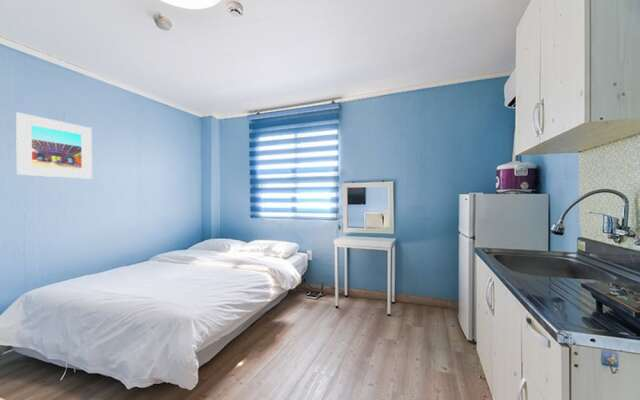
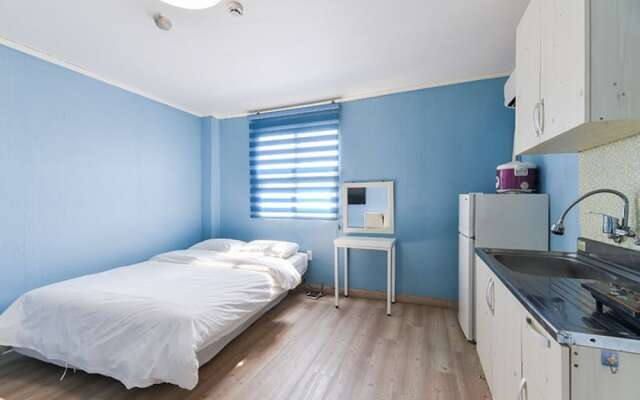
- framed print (57, 149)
